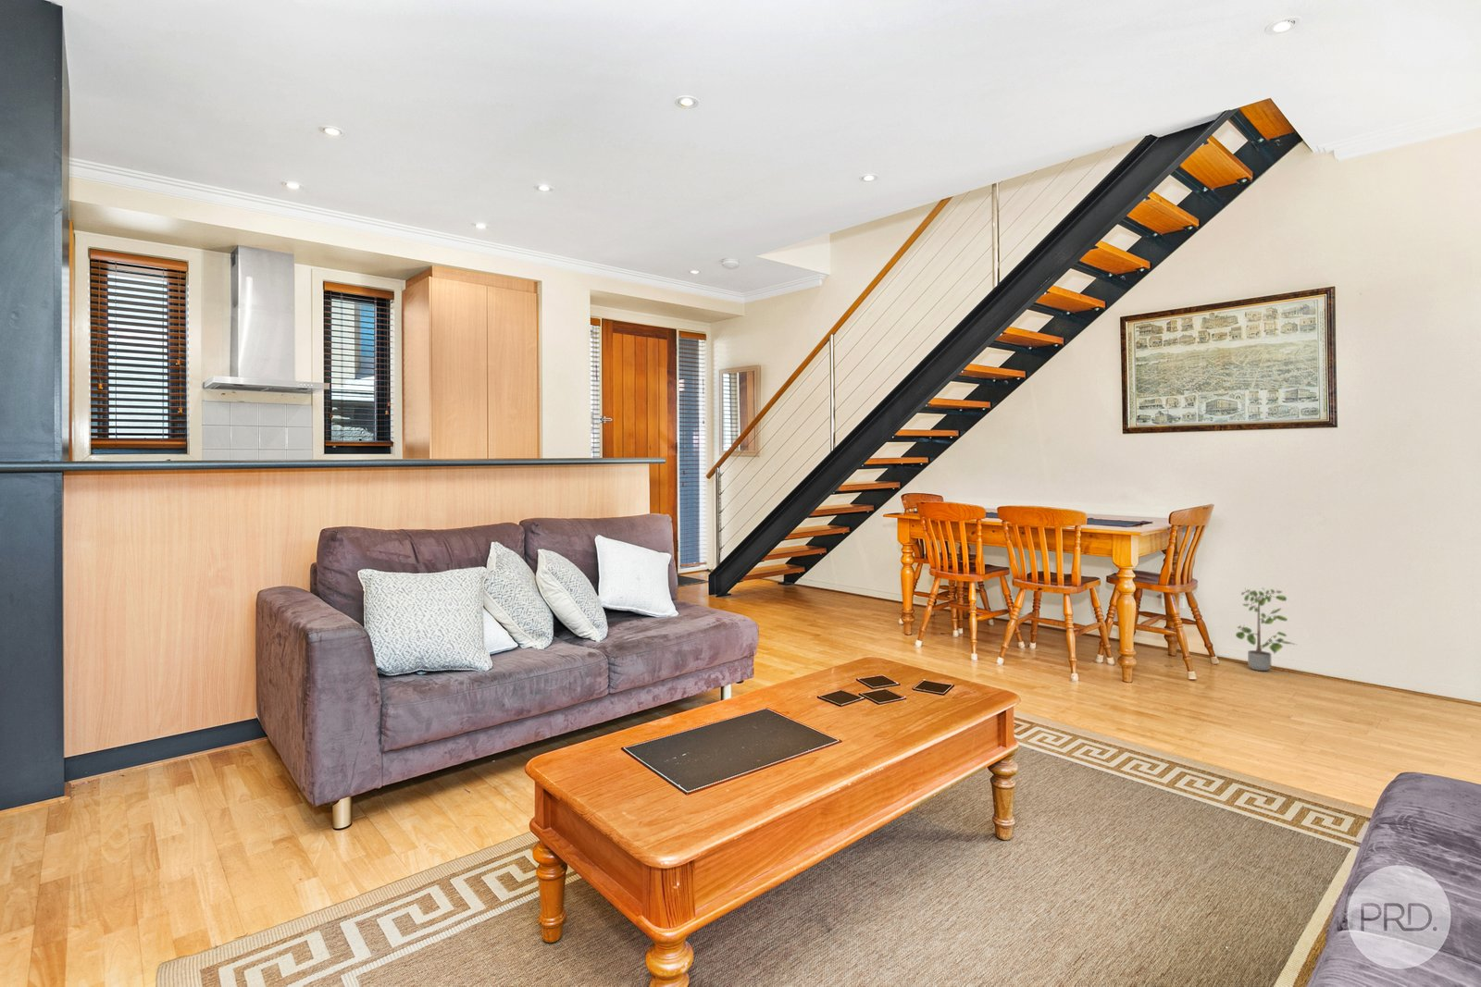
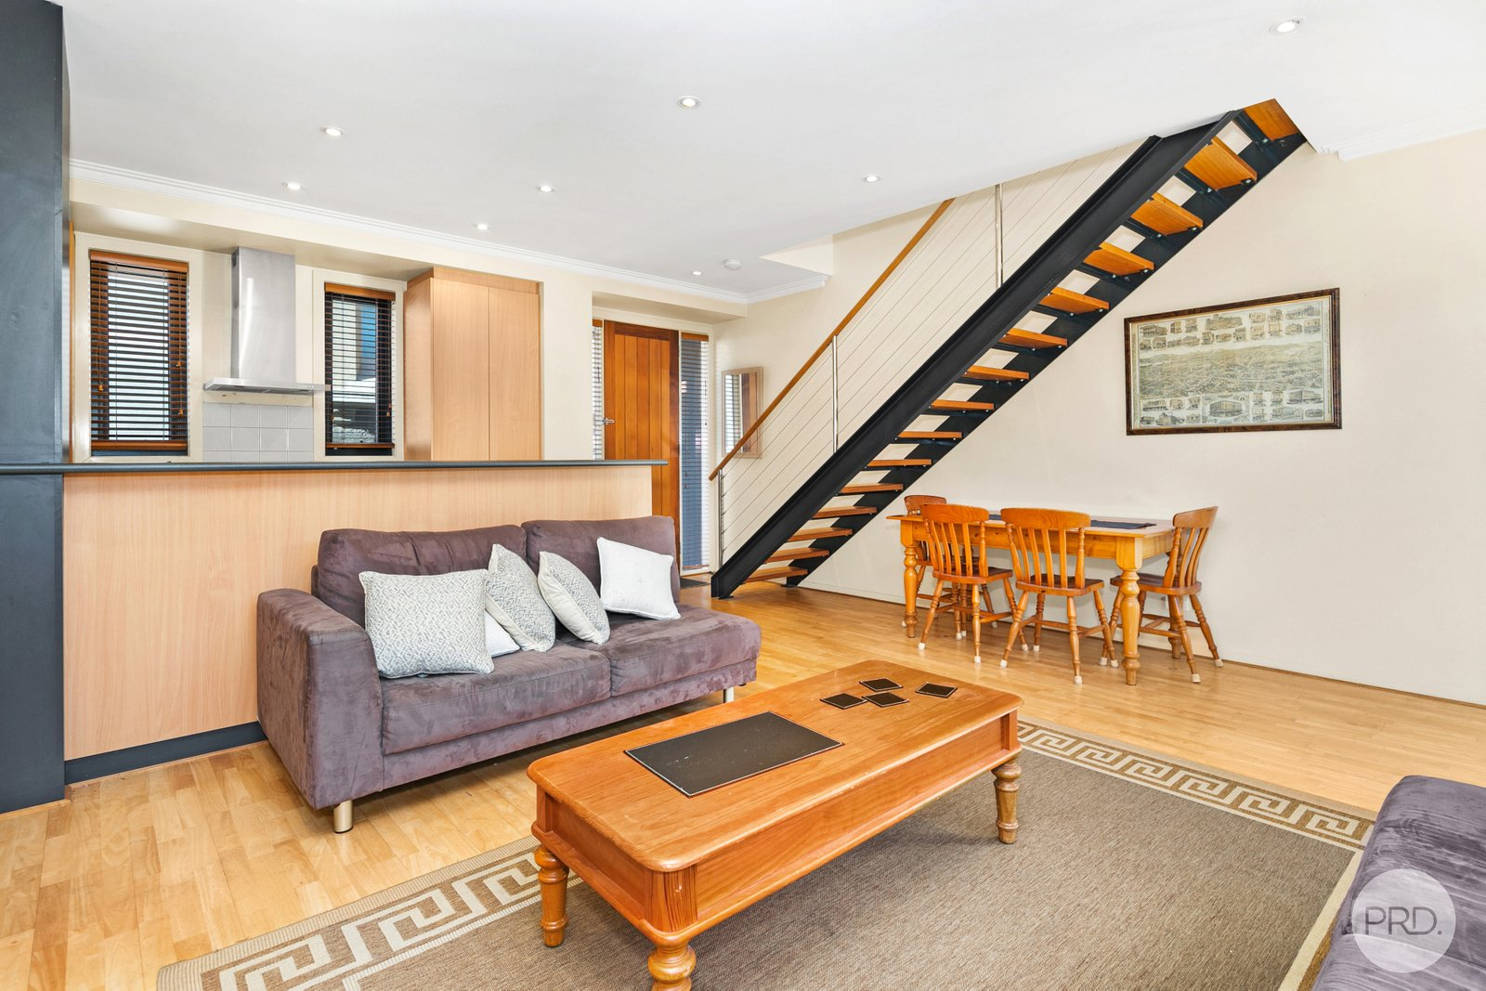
- potted plant (1267, 623)
